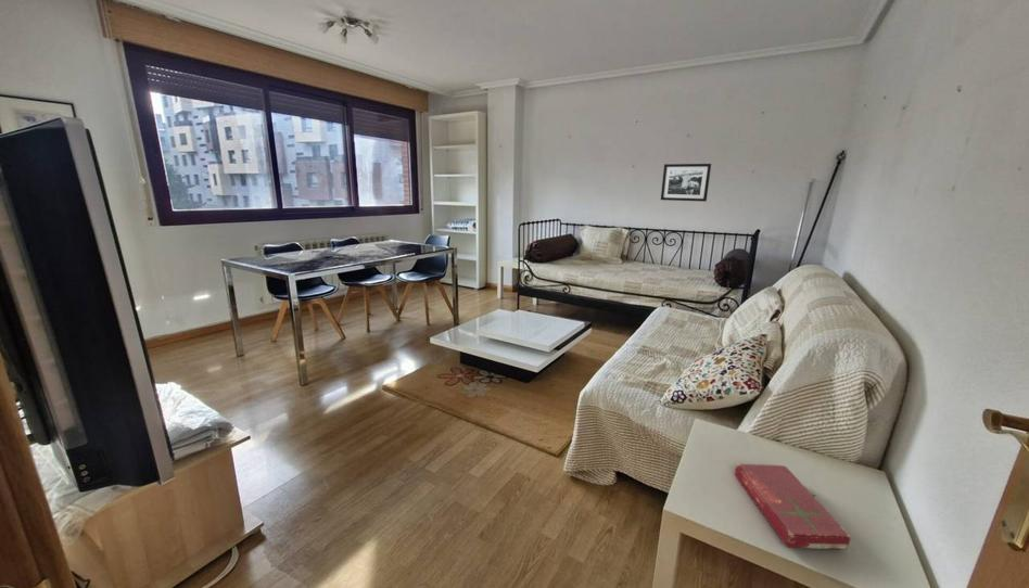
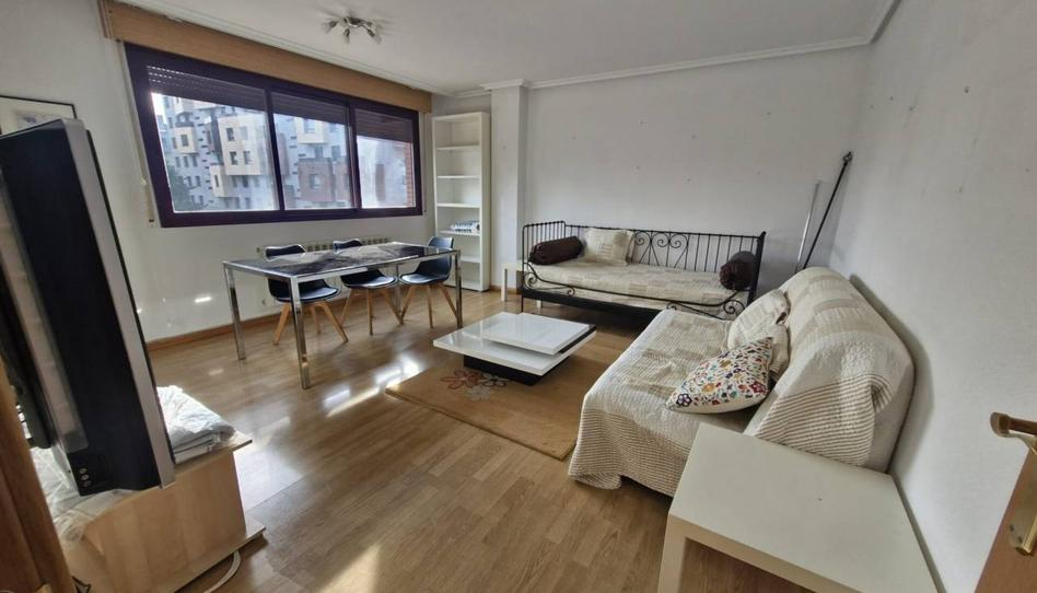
- book (785, 501)
- picture frame (685, 182)
